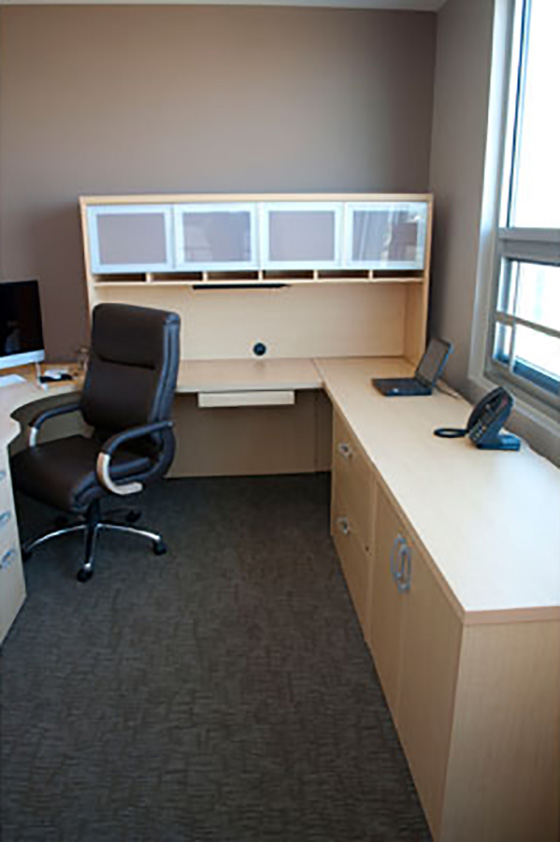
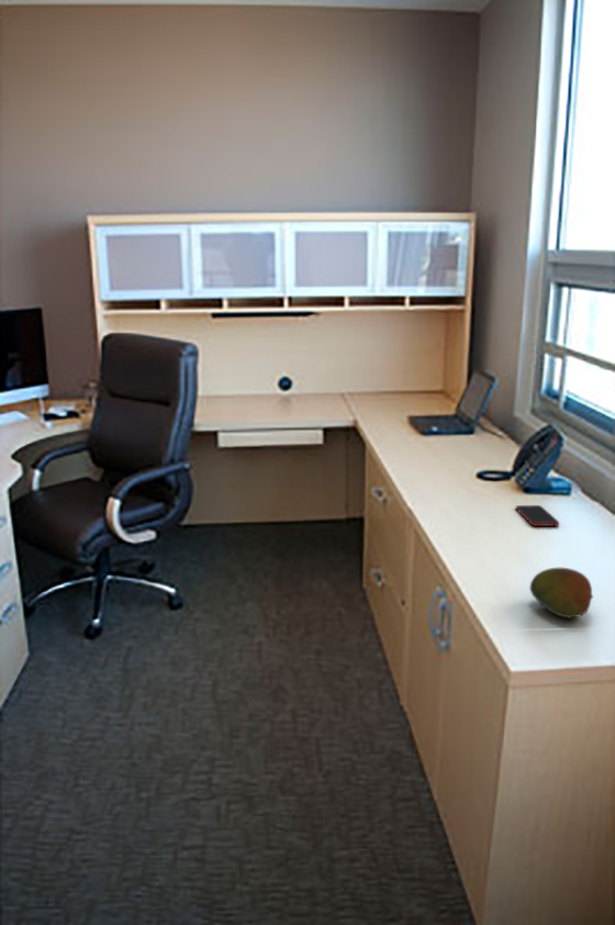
+ cell phone (536, 515)
+ fruit (560, 591)
